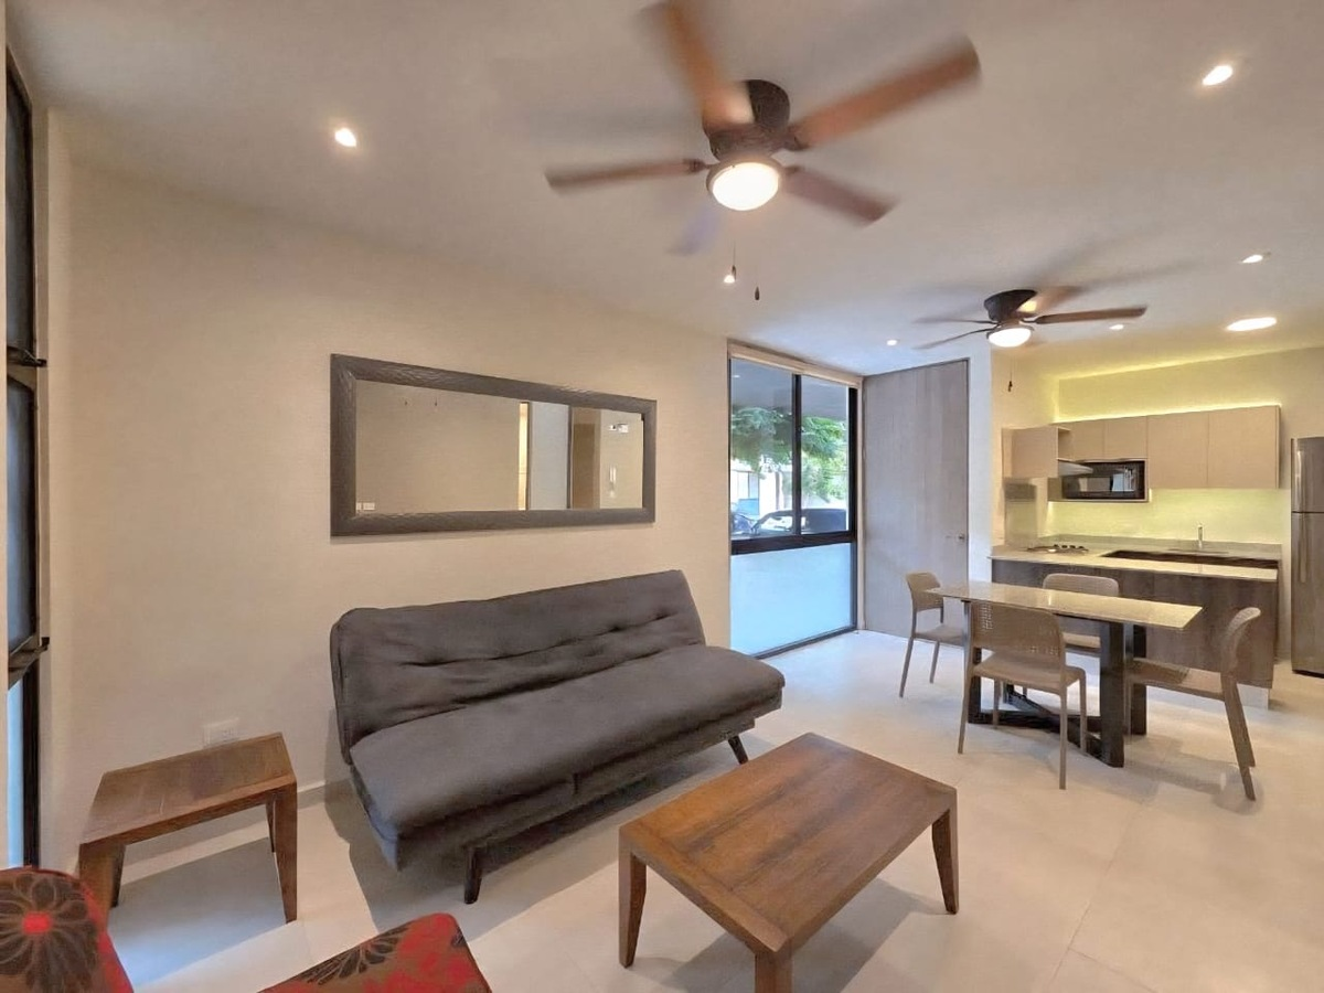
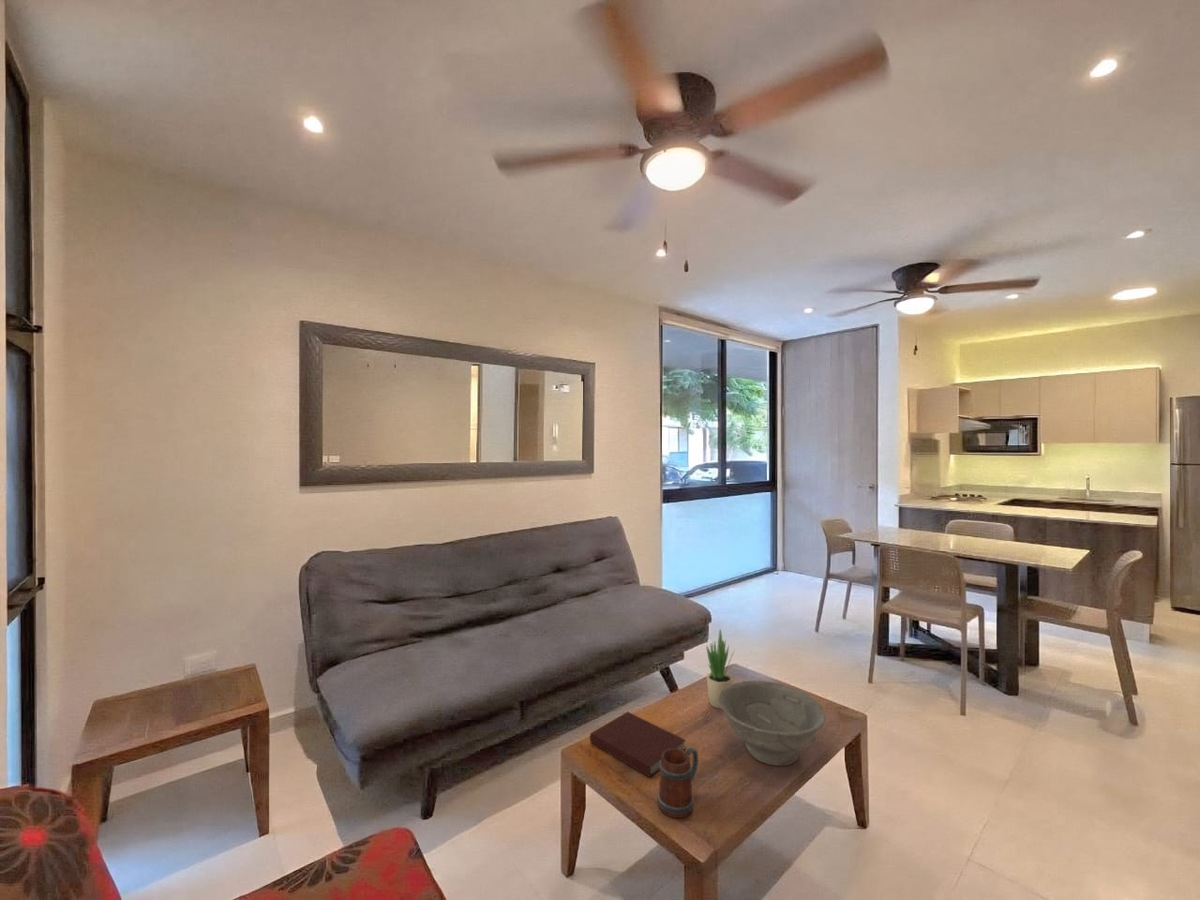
+ bowl (770, 727)
+ potted plant (717, 666)
+ mug (680, 777)
+ notebook (637, 741)
